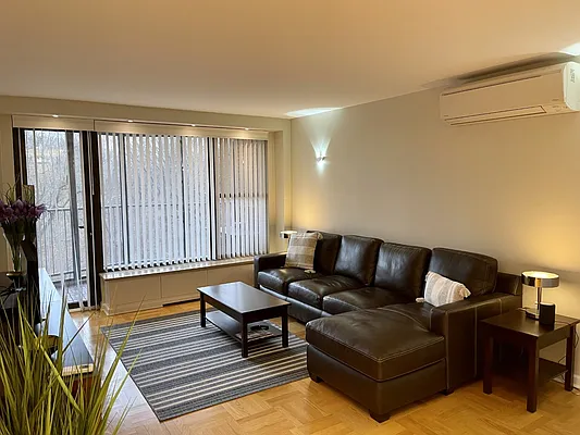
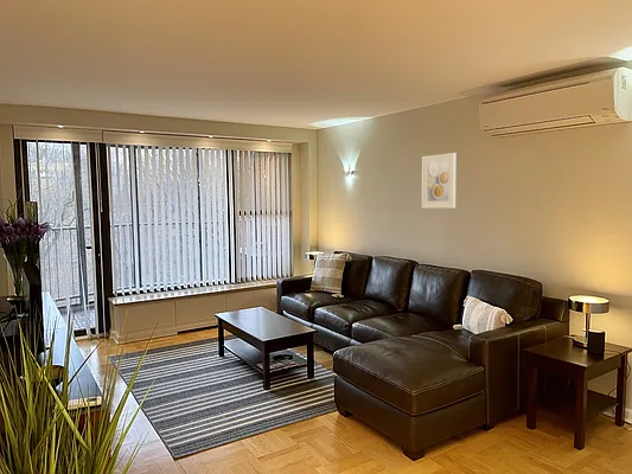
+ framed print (438, 181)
